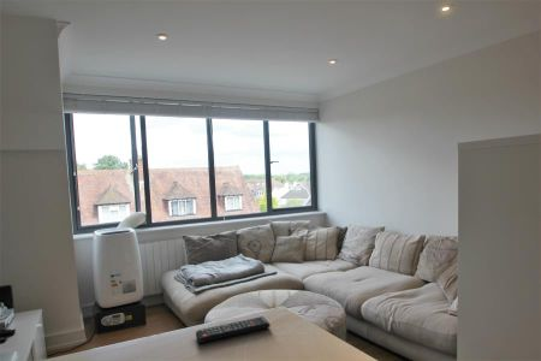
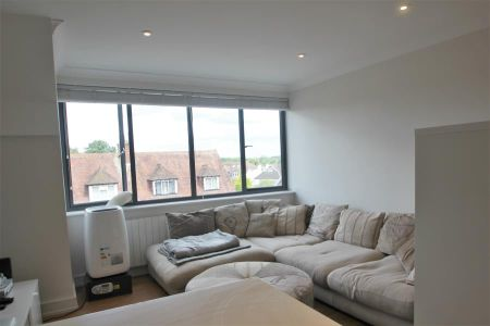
- remote control (233, 329)
